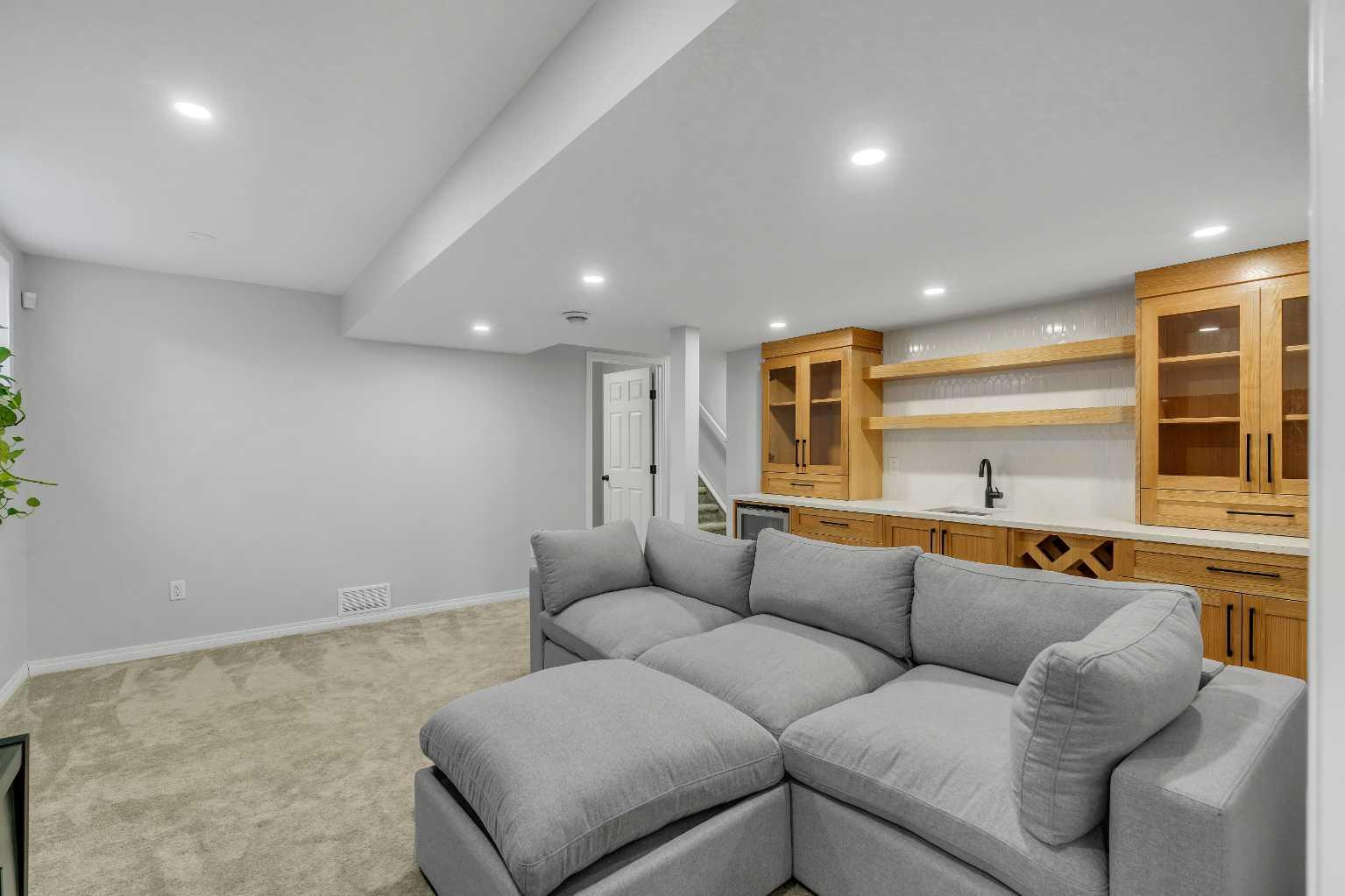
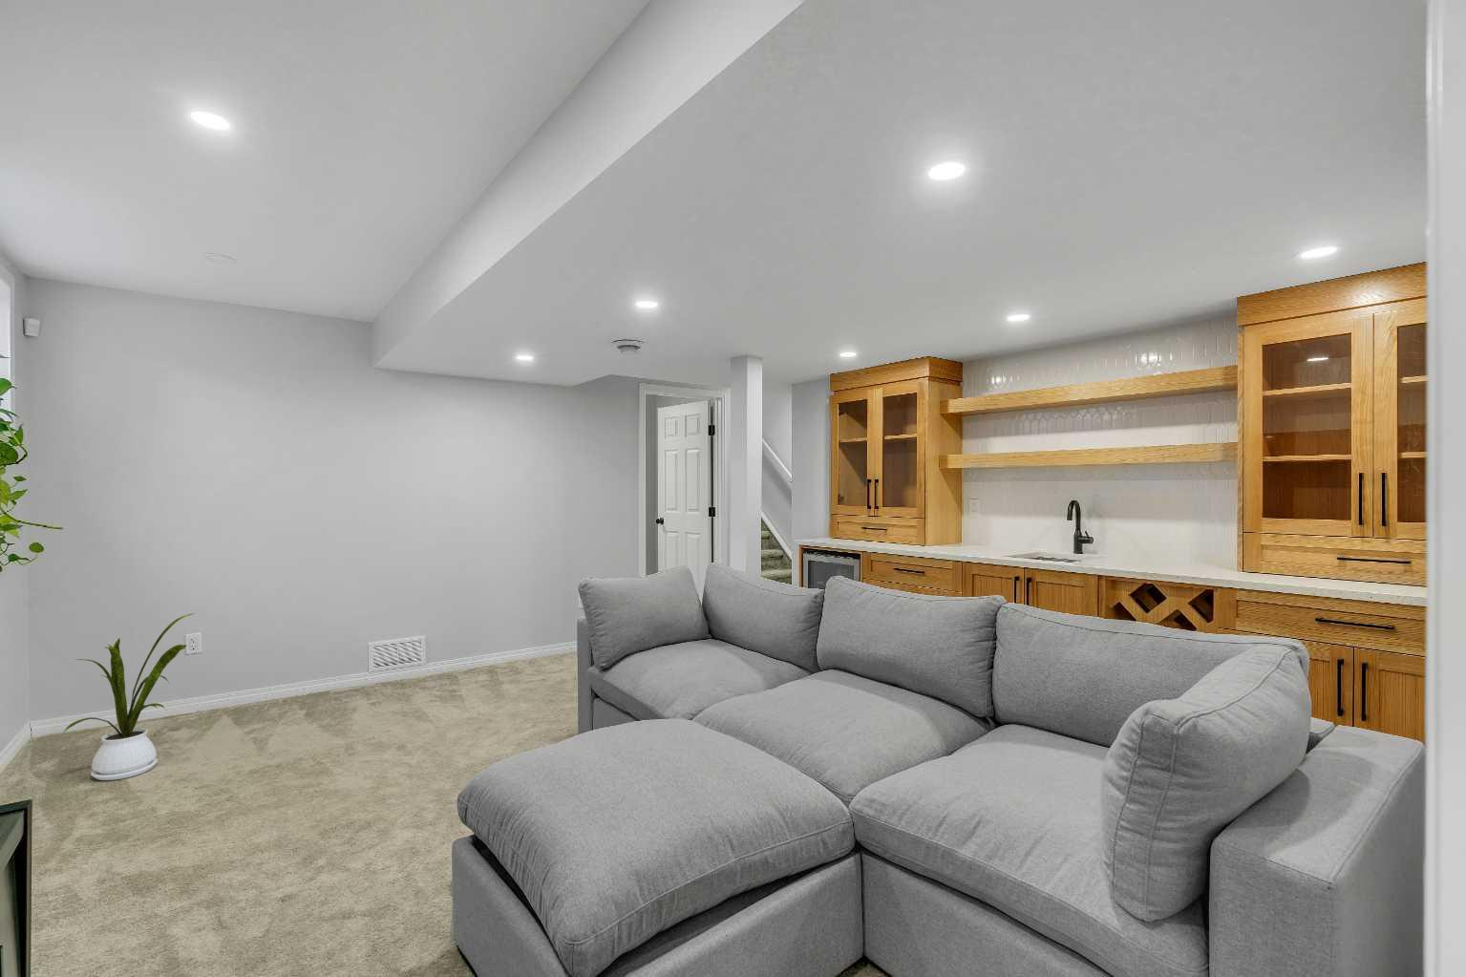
+ house plant (133, 695)
